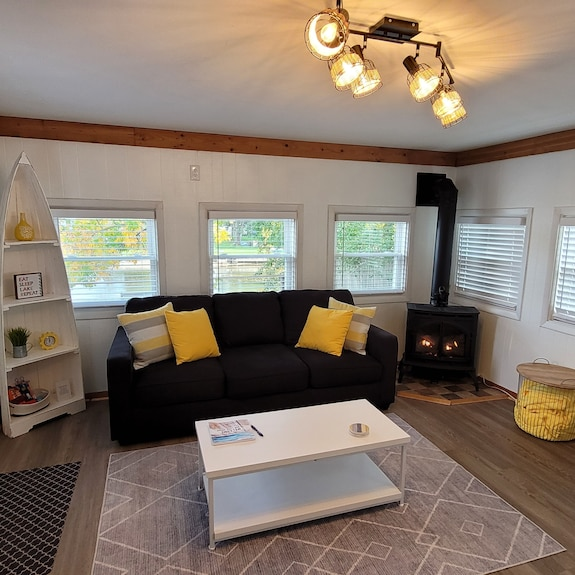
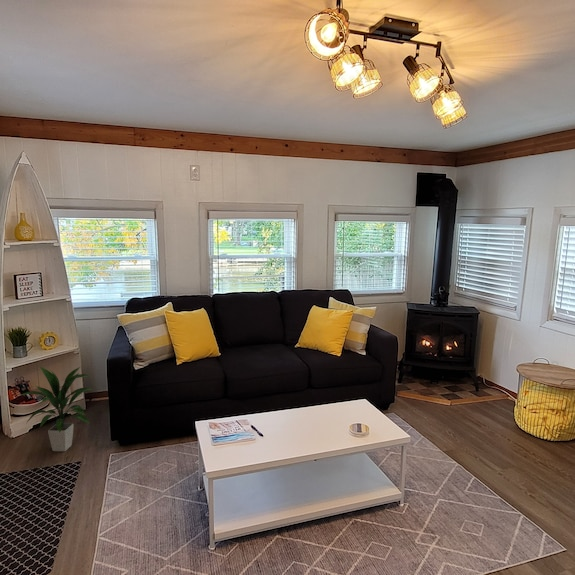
+ indoor plant (63, 406)
